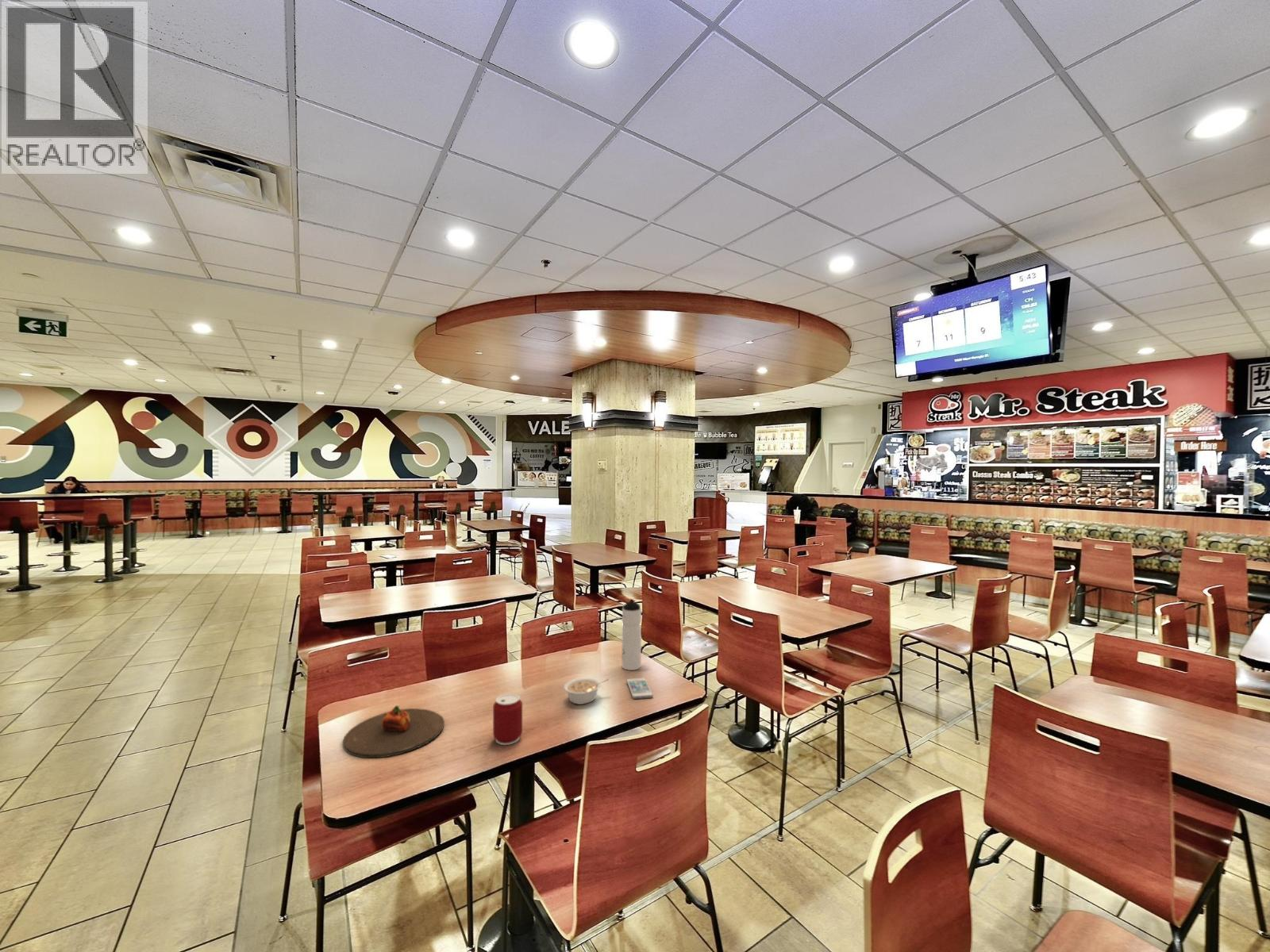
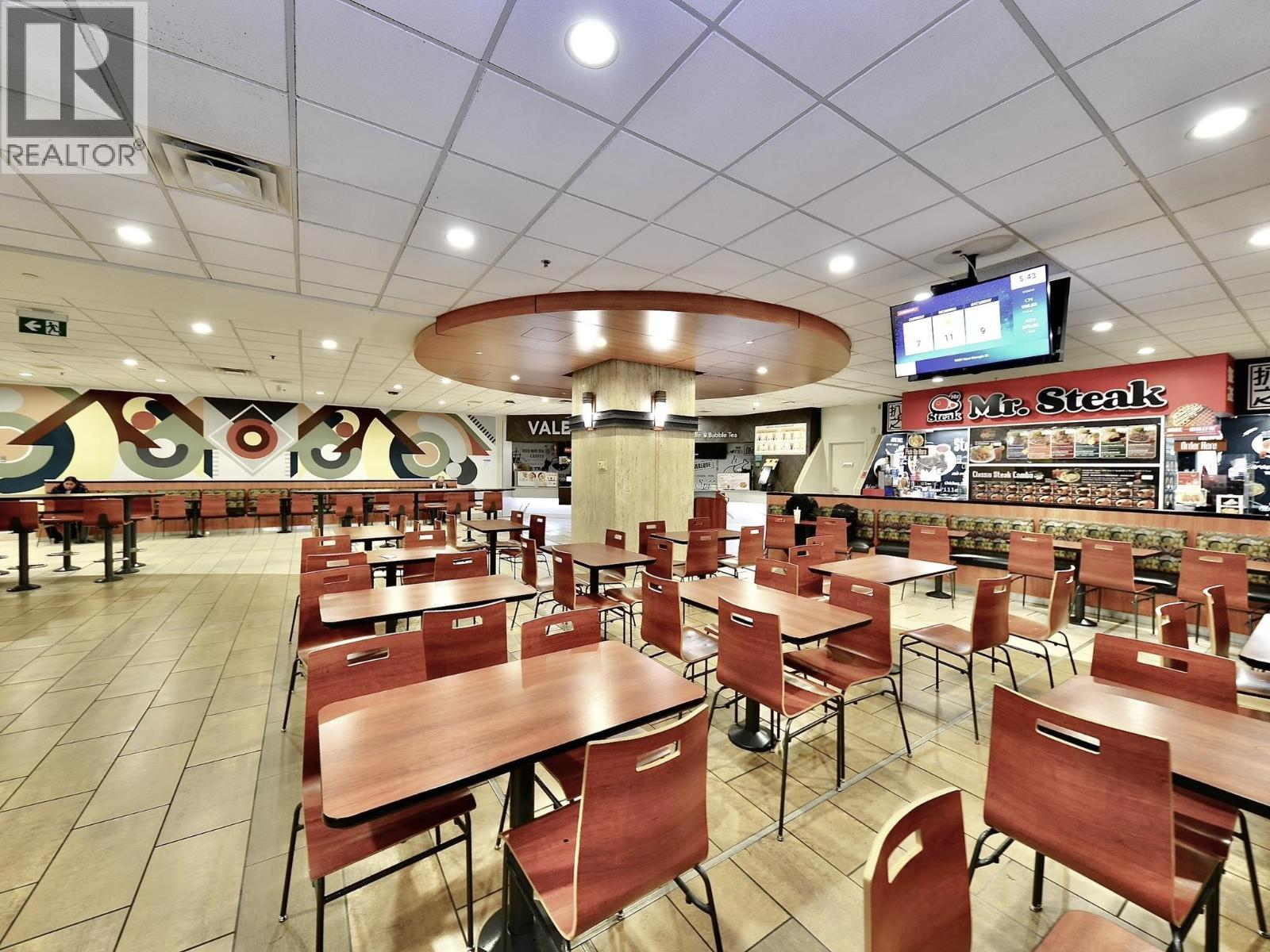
- plate (395, 719)
- legume (583, 689)
- smartphone (639, 688)
- can (507, 718)
- water bottle (631, 632)
